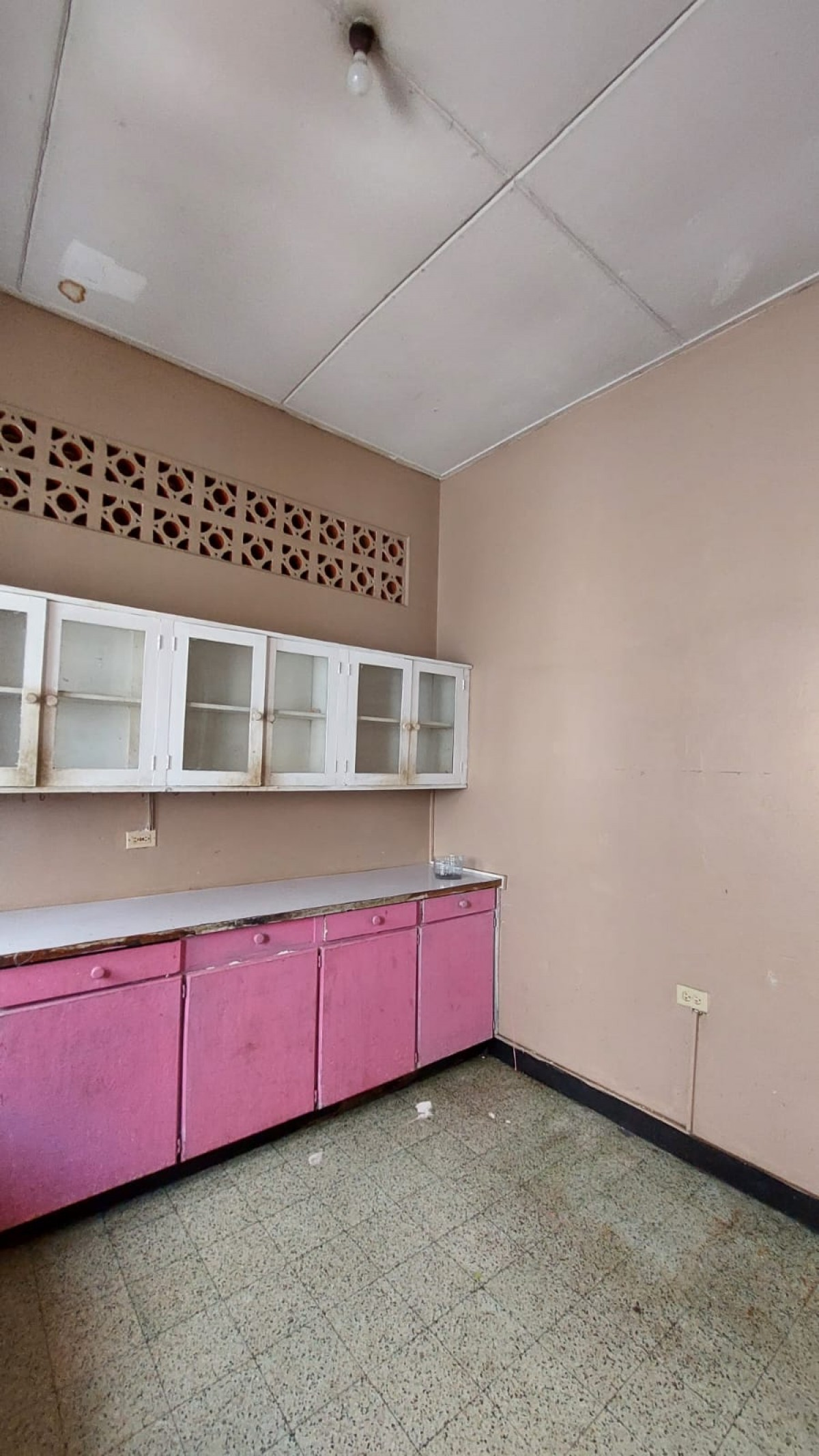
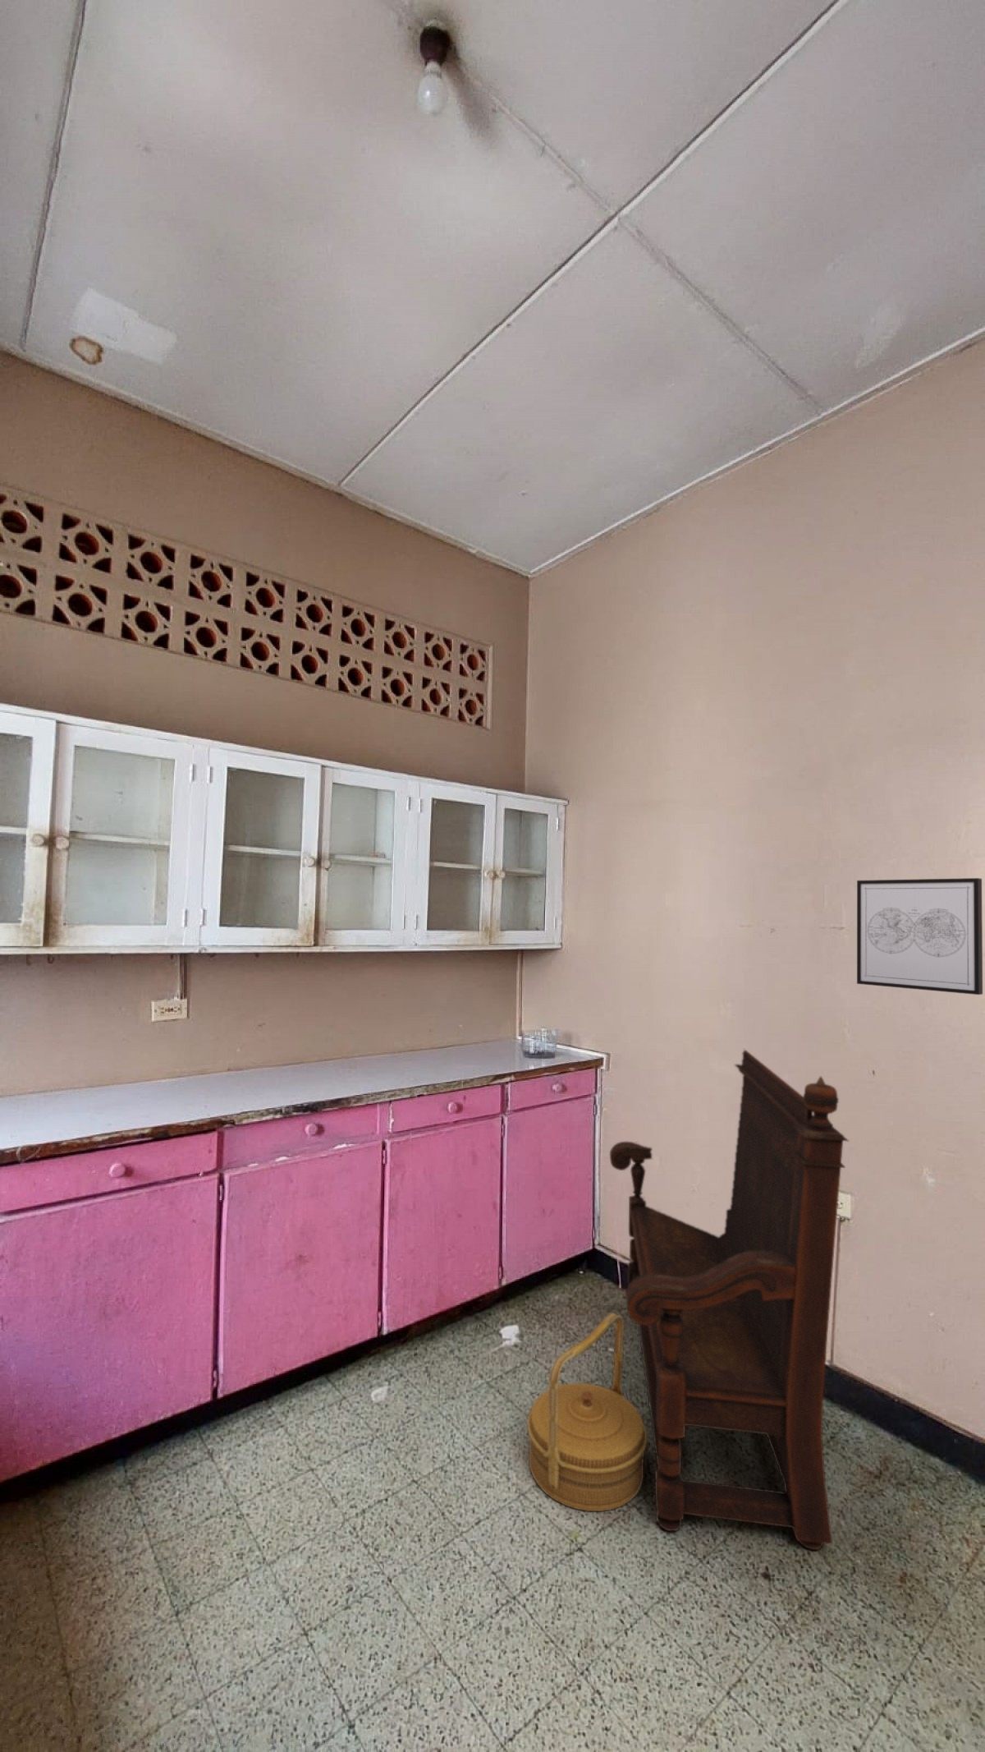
+ bench (692, 1225)
+ wall art (916, 934)
+ basket (587, 1399)
